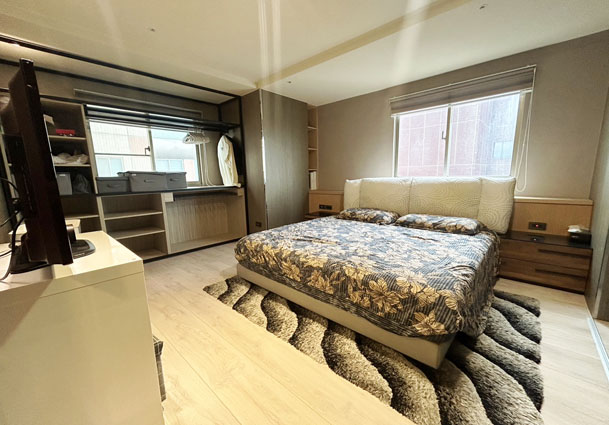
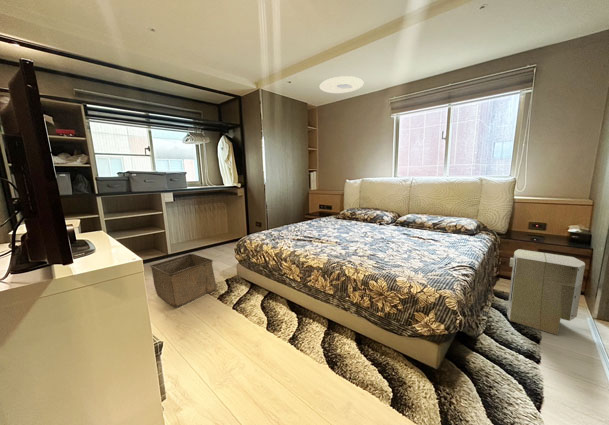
+ storage bin (184, 277)
+ ceiling light (341, 83)
+ air purifier (540, 289)
